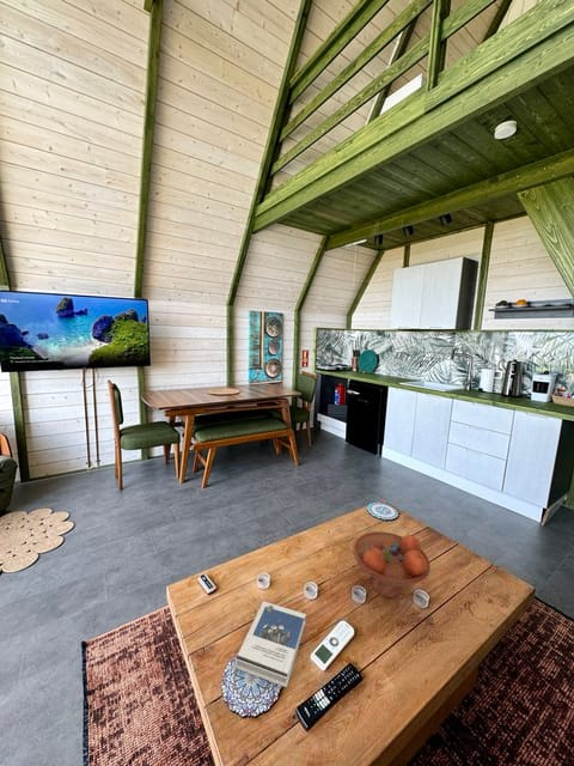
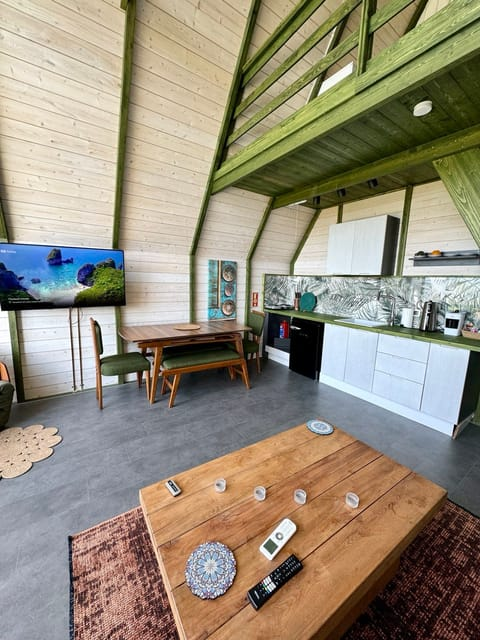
- hardback book (273, 638)
- fruit bowl (389, 564)
